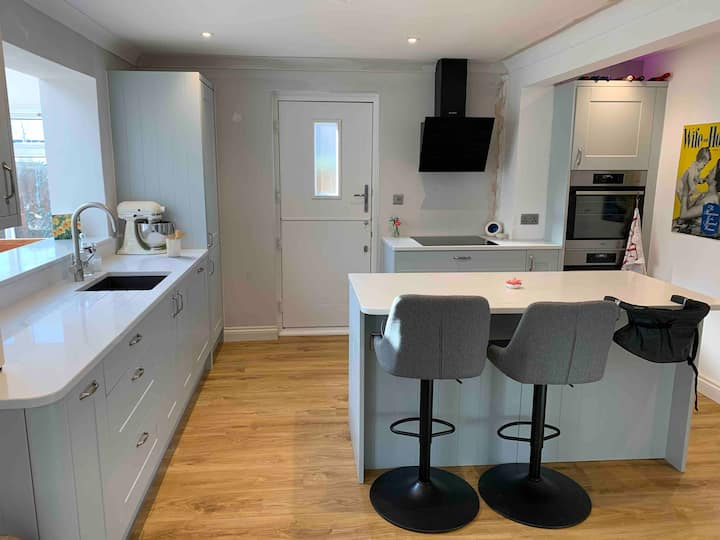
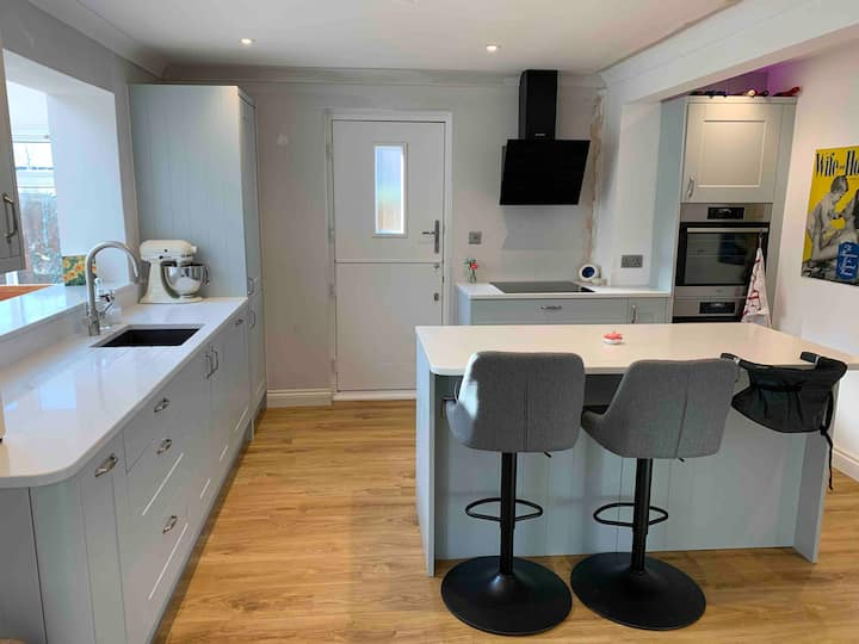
- utensil holder (176, 243)
